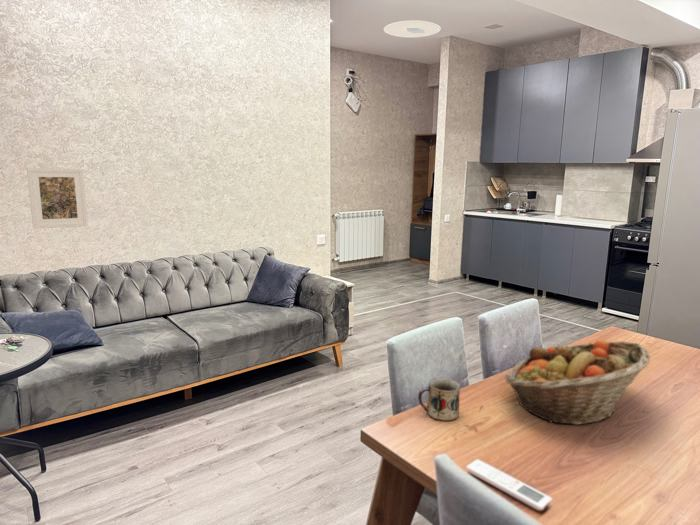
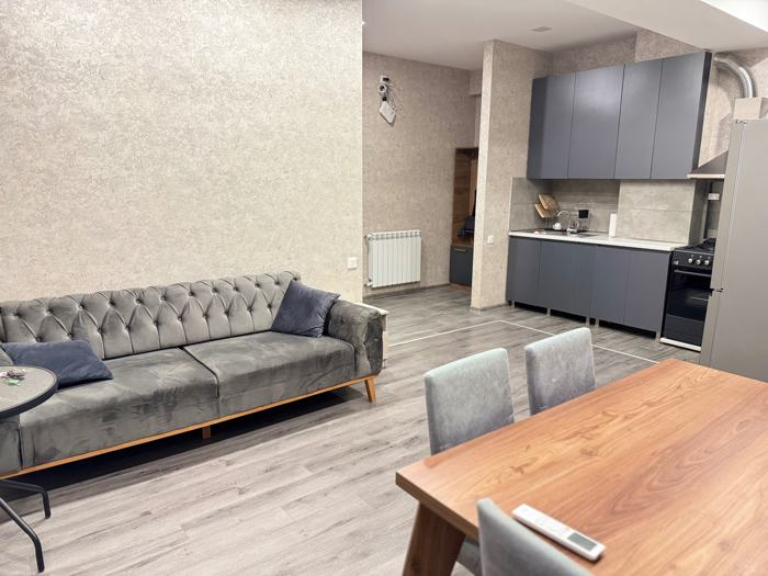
- mug (441, 398)
- ceiling light (412, 26)
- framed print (58, 198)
- fruit basket (575, 374)
